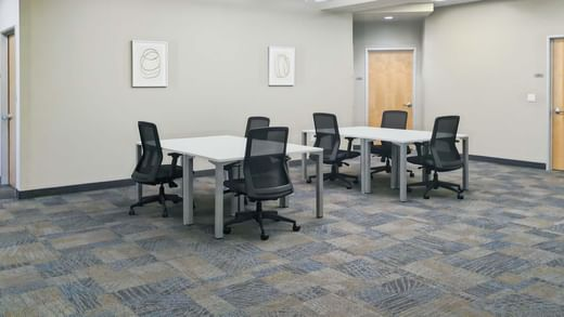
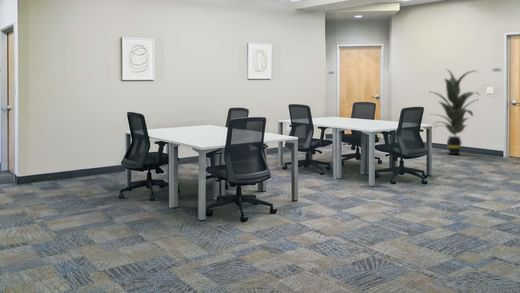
+ indoor plant (453, 111)
